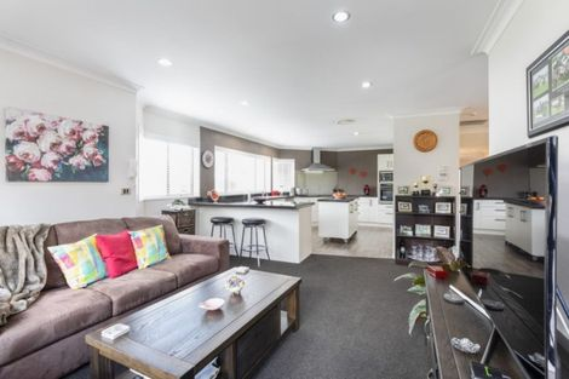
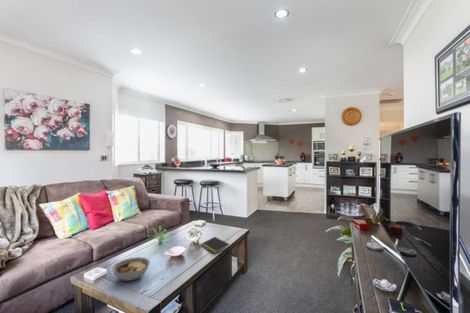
+ bowl (131, 270)
+ plant (159, 236)
+ notepad (214, 244)
